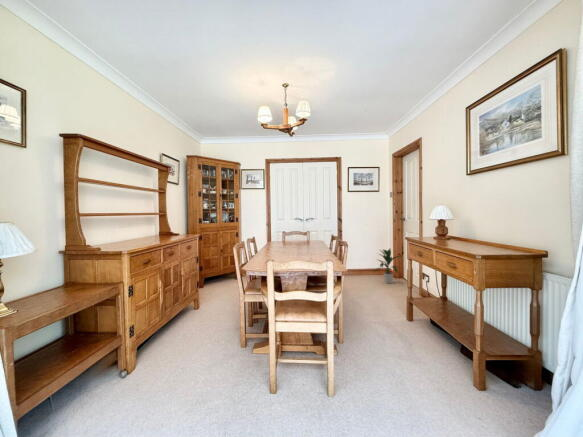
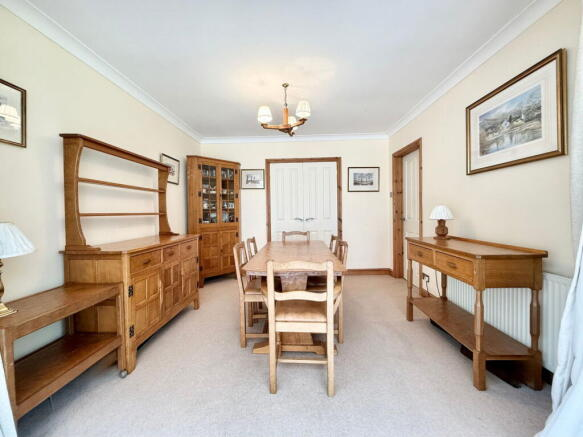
- indoor plant (386, 264)
